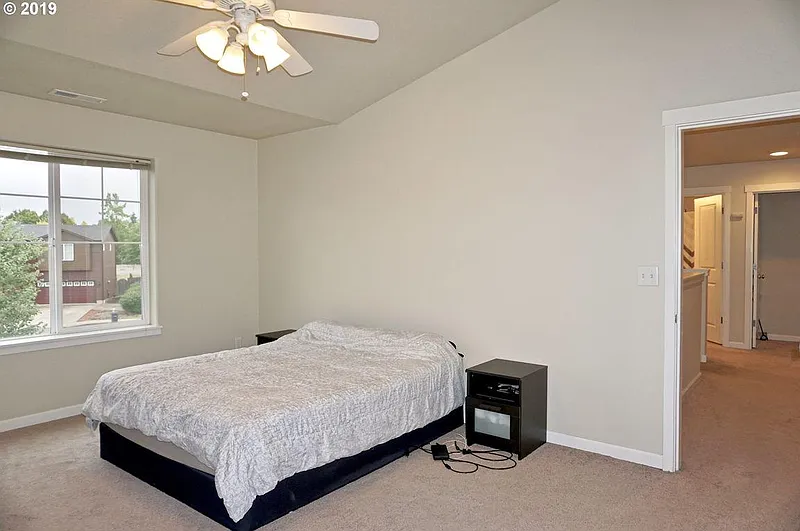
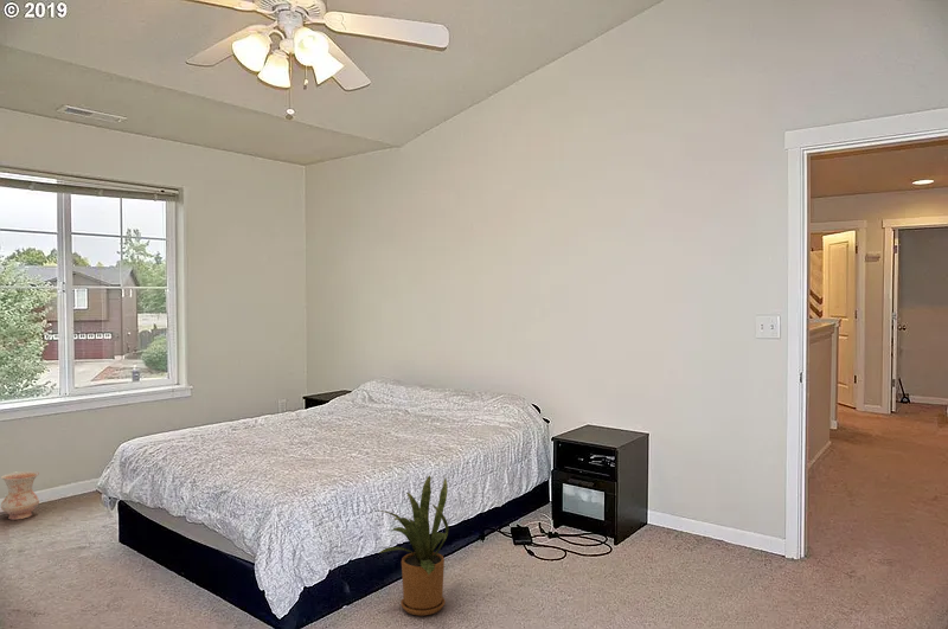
+ house plant (415, 545)
+ ceramic jug (18, 494)
